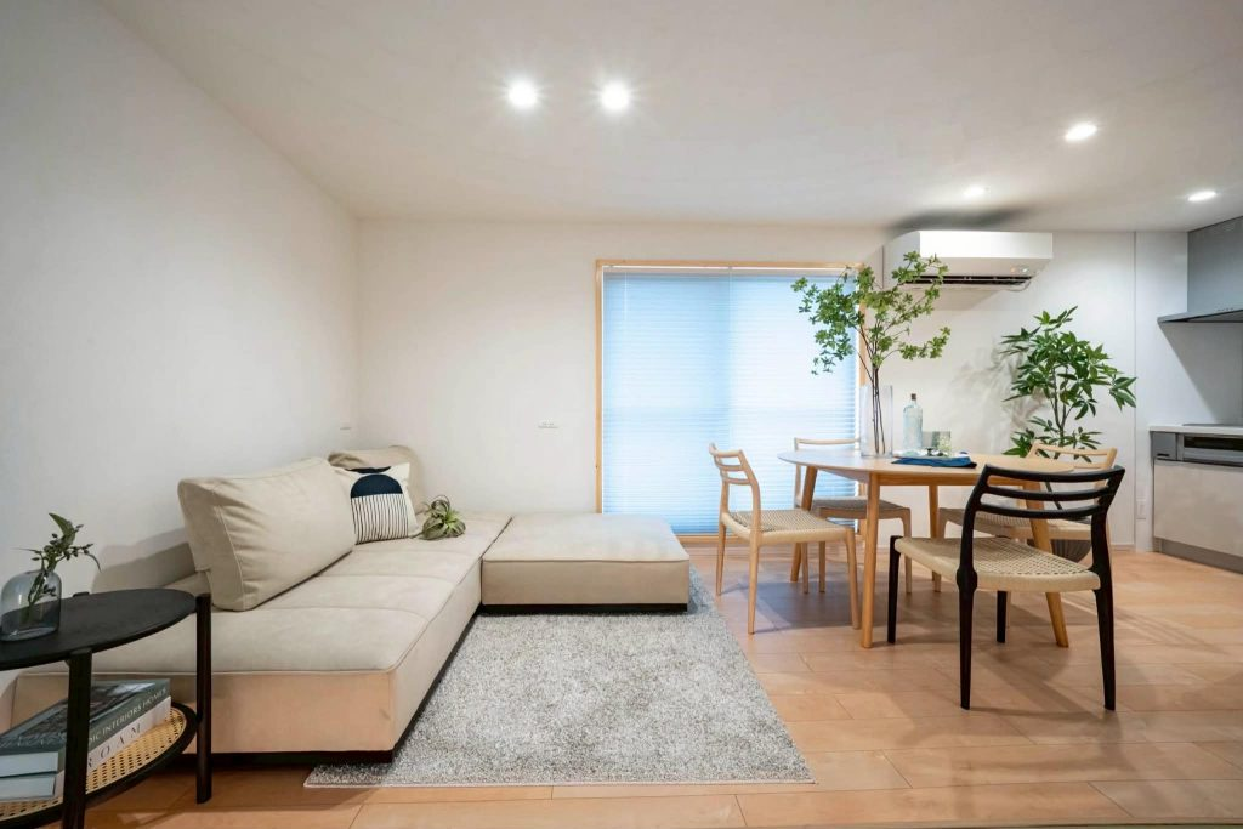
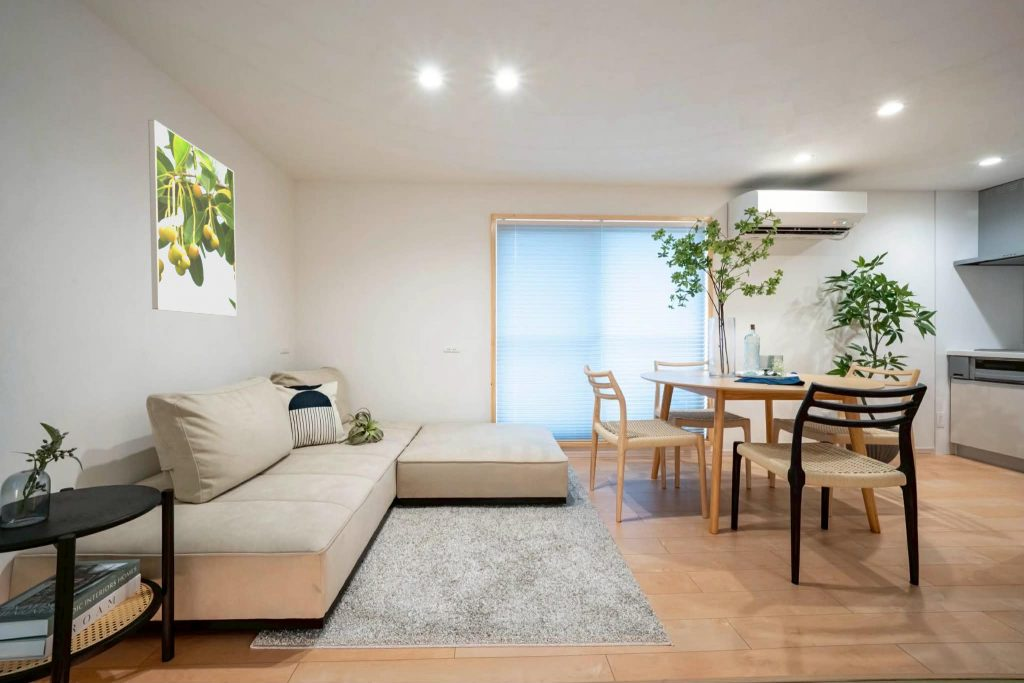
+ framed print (198, 231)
